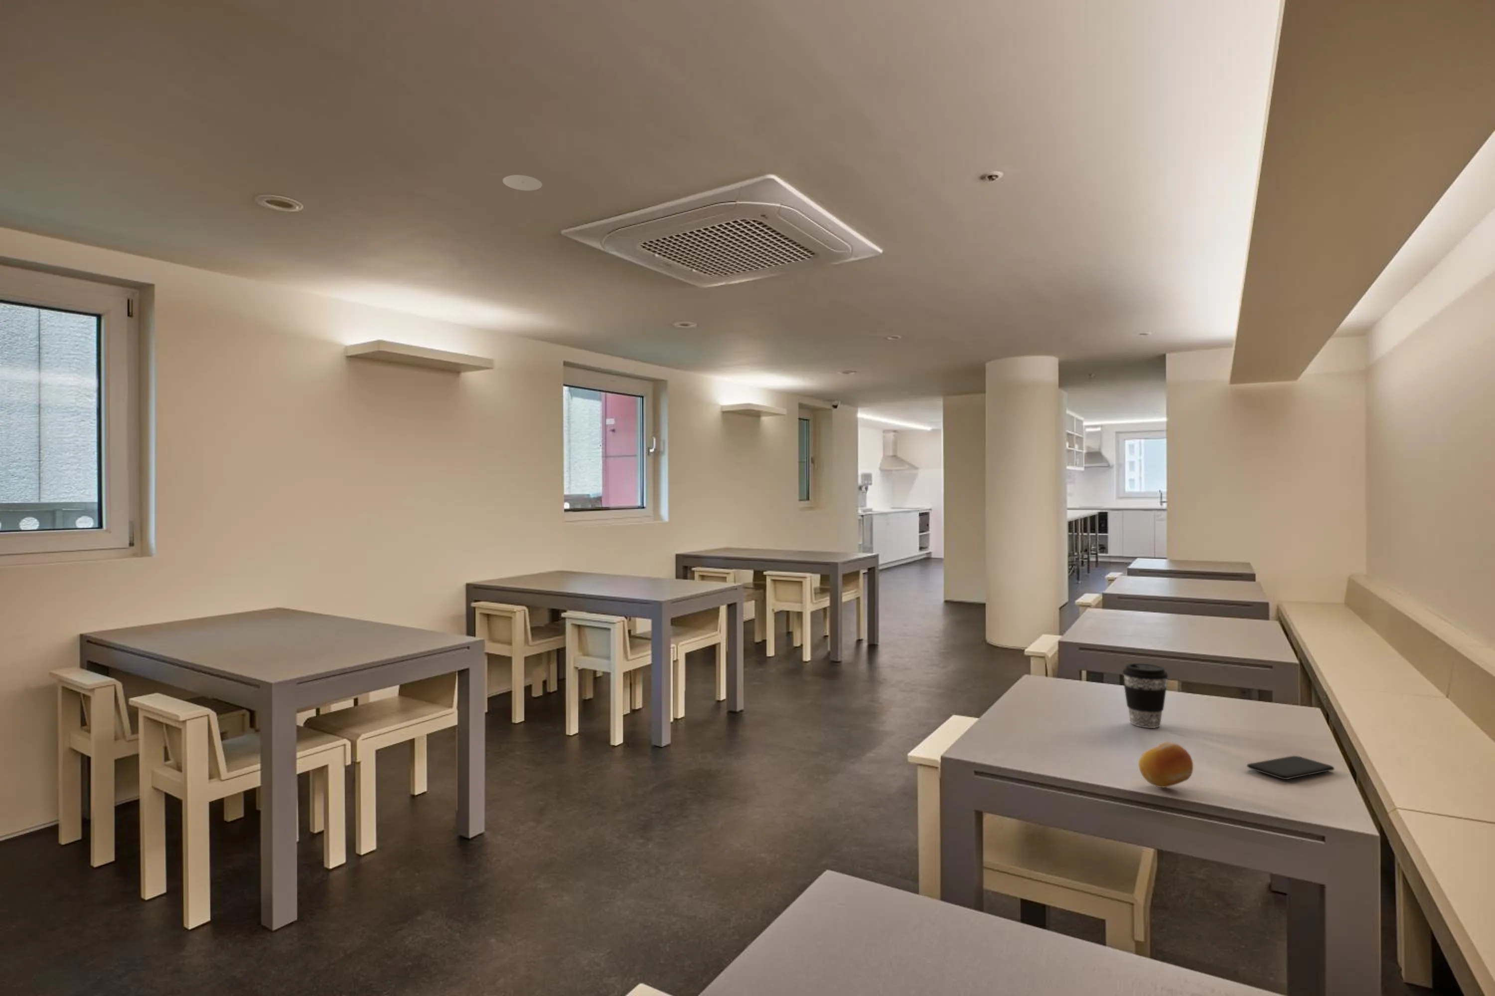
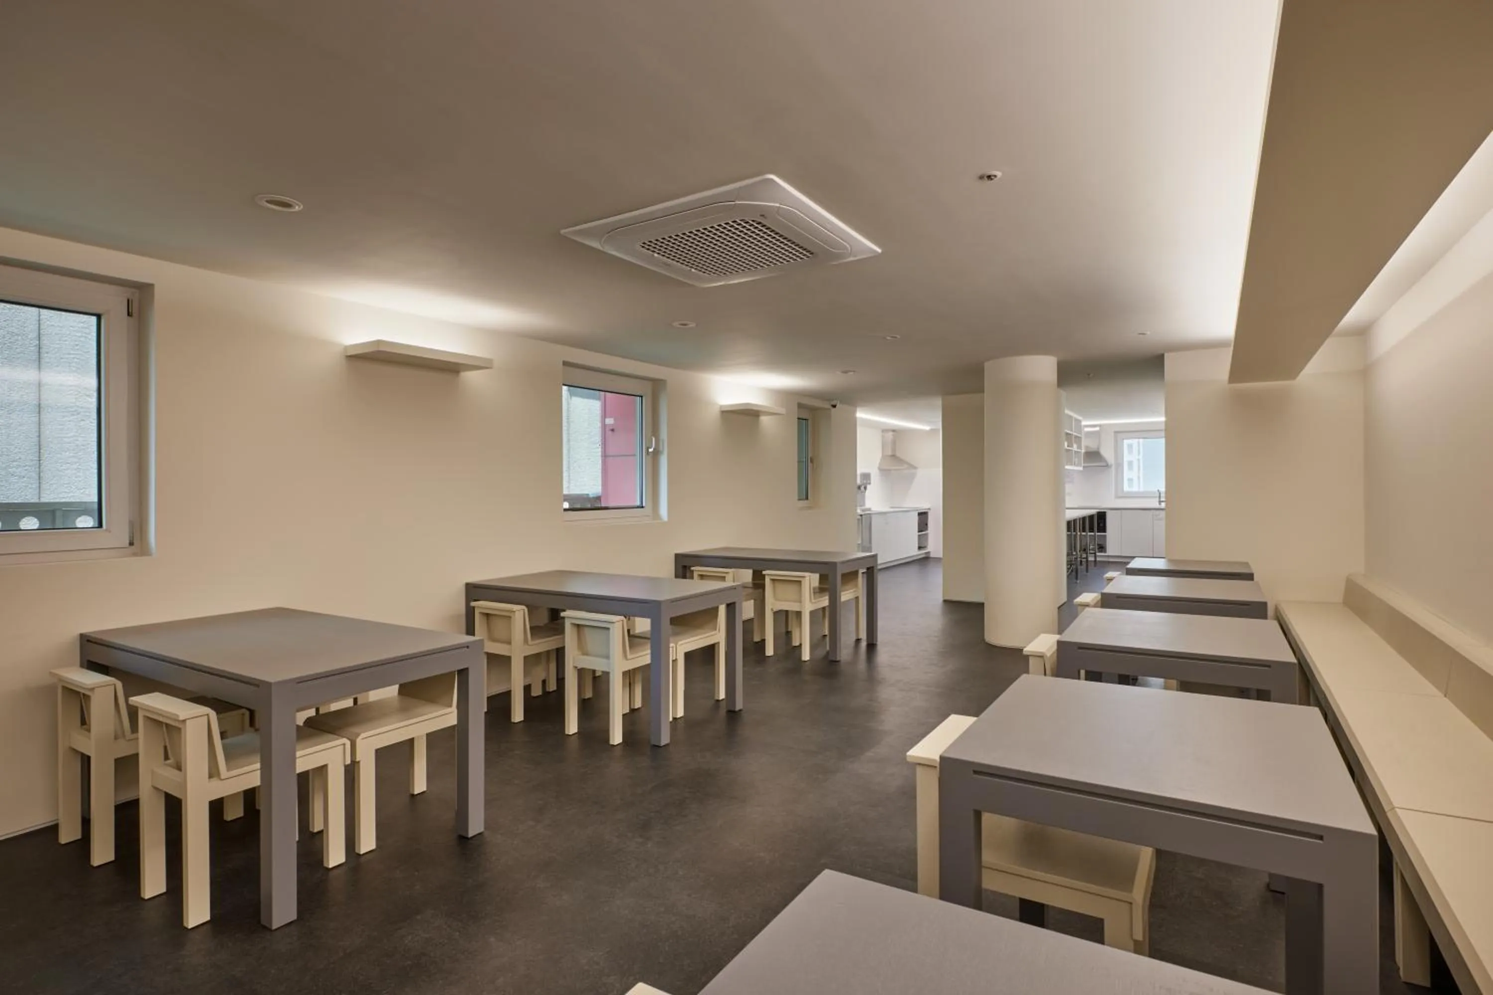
- coffee cup (1146, 695)
- fruit (1166, 765)
- smoke detector (523, 182)
- smartphone (1290, 767)
